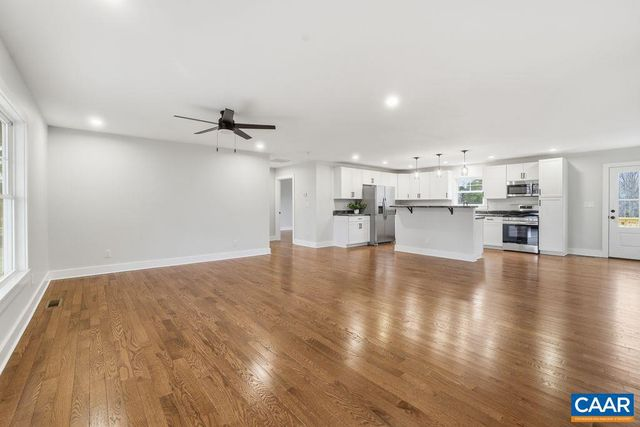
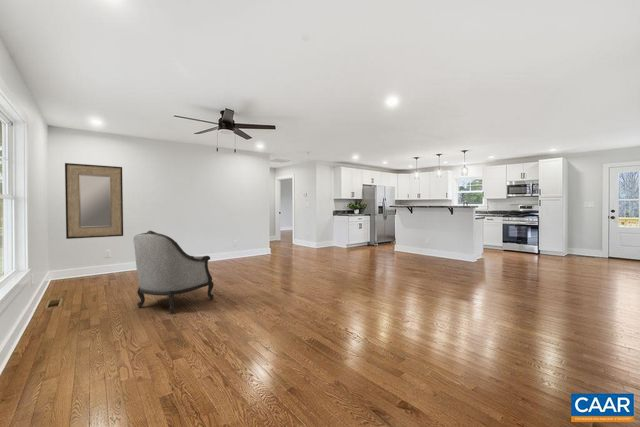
+ armchair (176, 265)
+ home mirror (95, 201)
